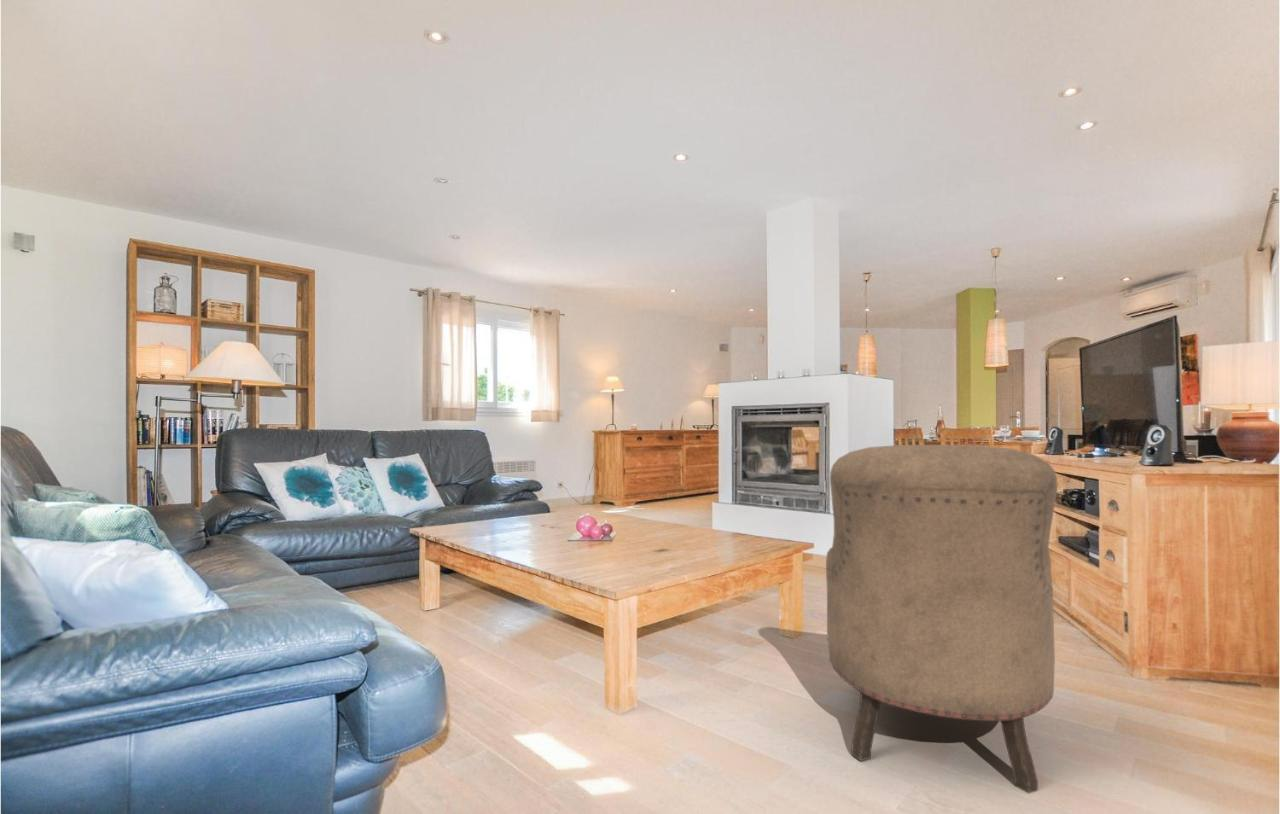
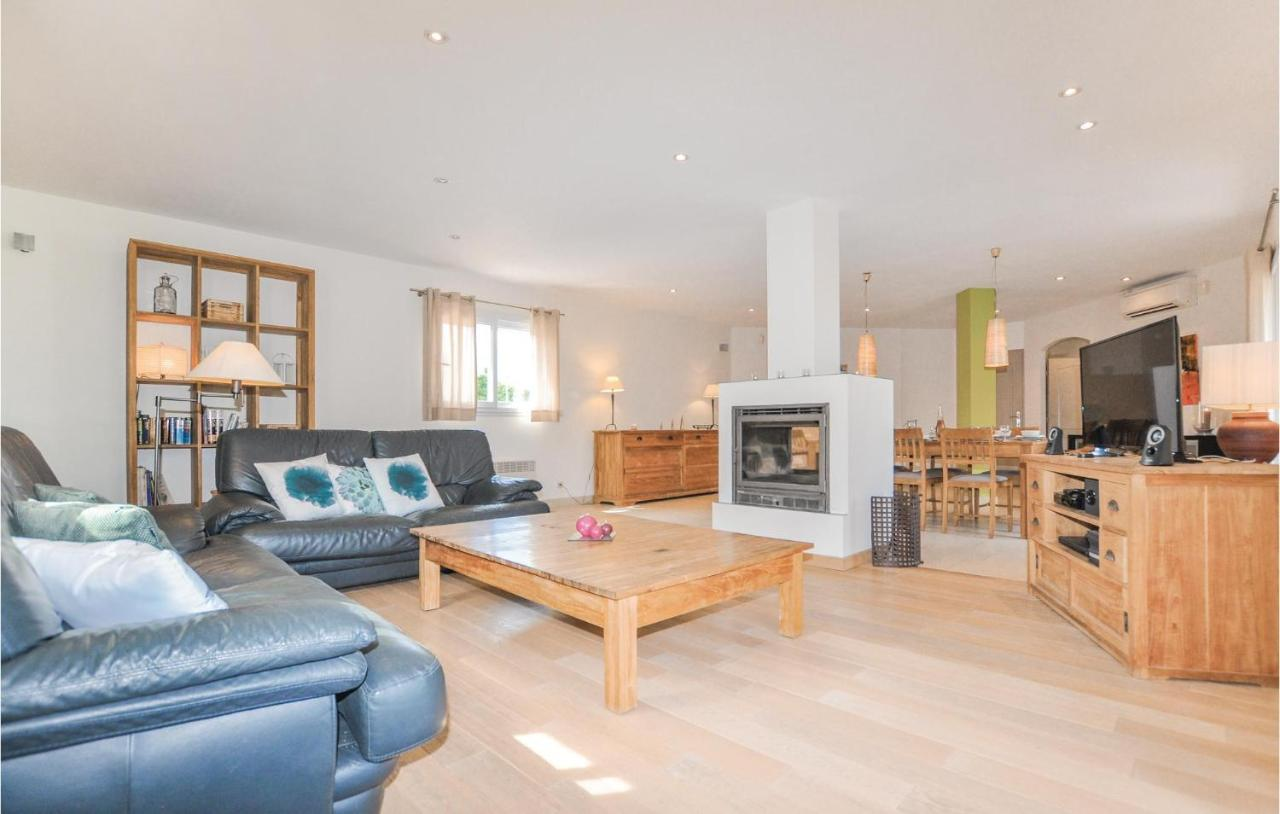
- armchair (933, 589)
